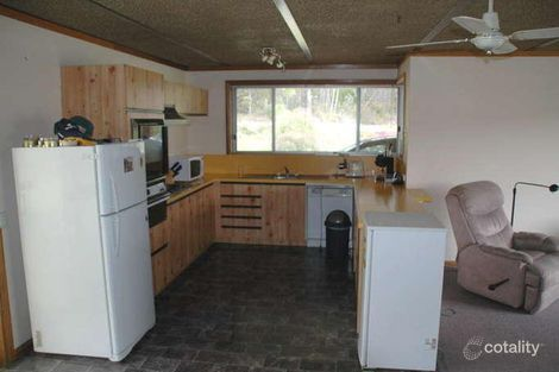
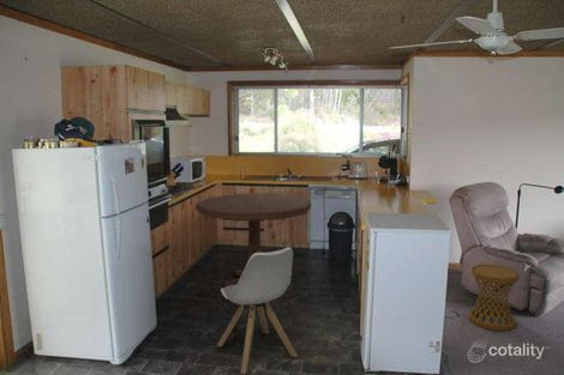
+ dining table (254, 242)
+ chair (257, 297)
+ side table (492, 296)
